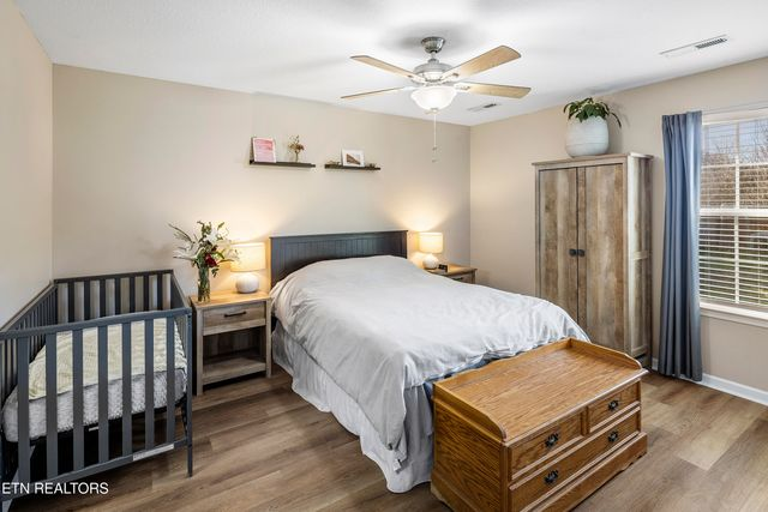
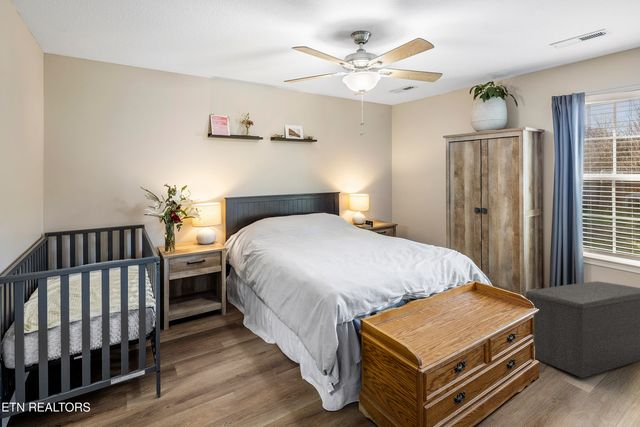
+ bench (590, 322)
